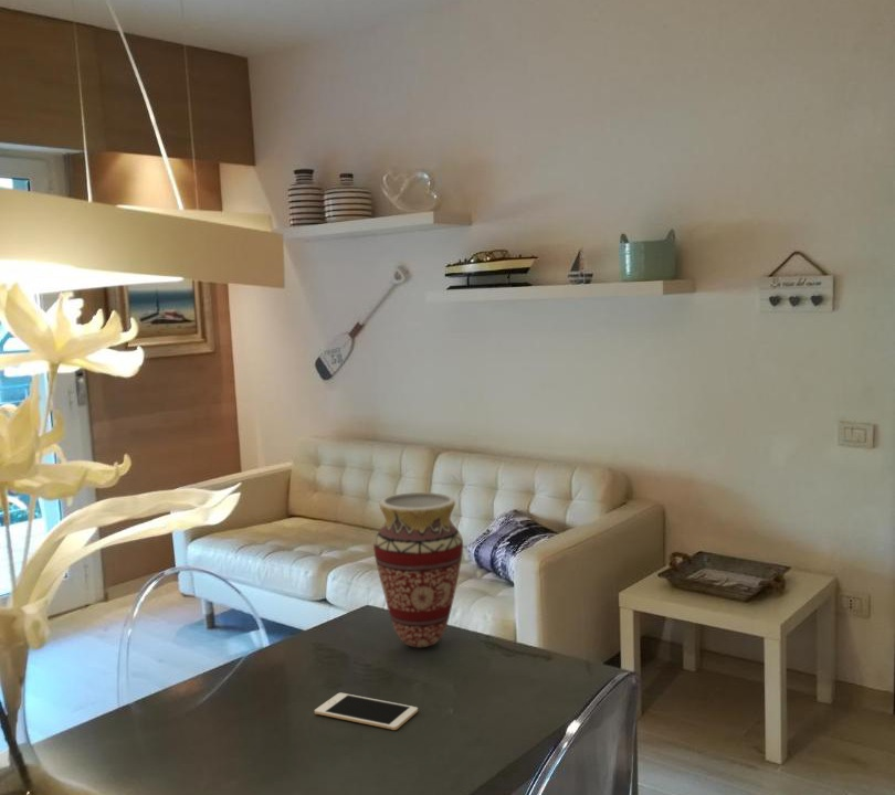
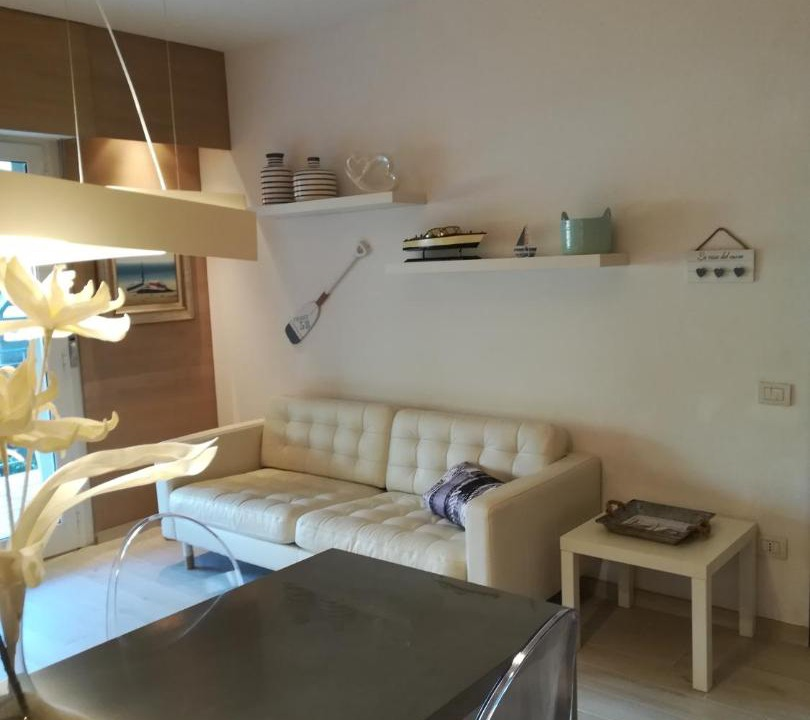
- cell phone (366, 710)
- vase (419, 572)
